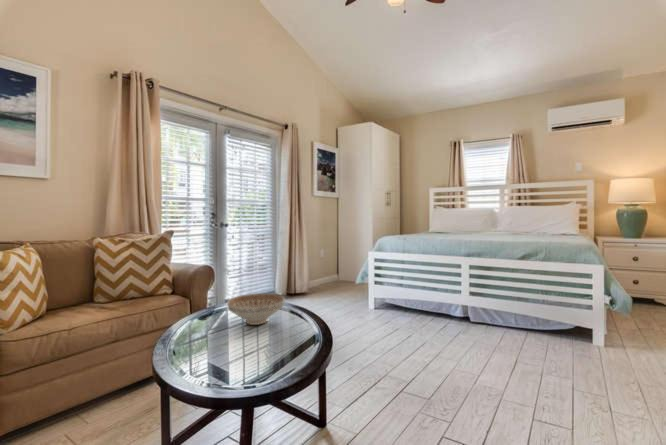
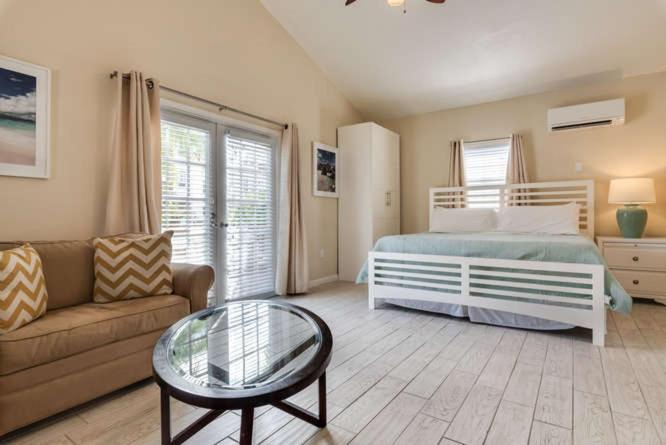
- decorative bowl (256, 310)
